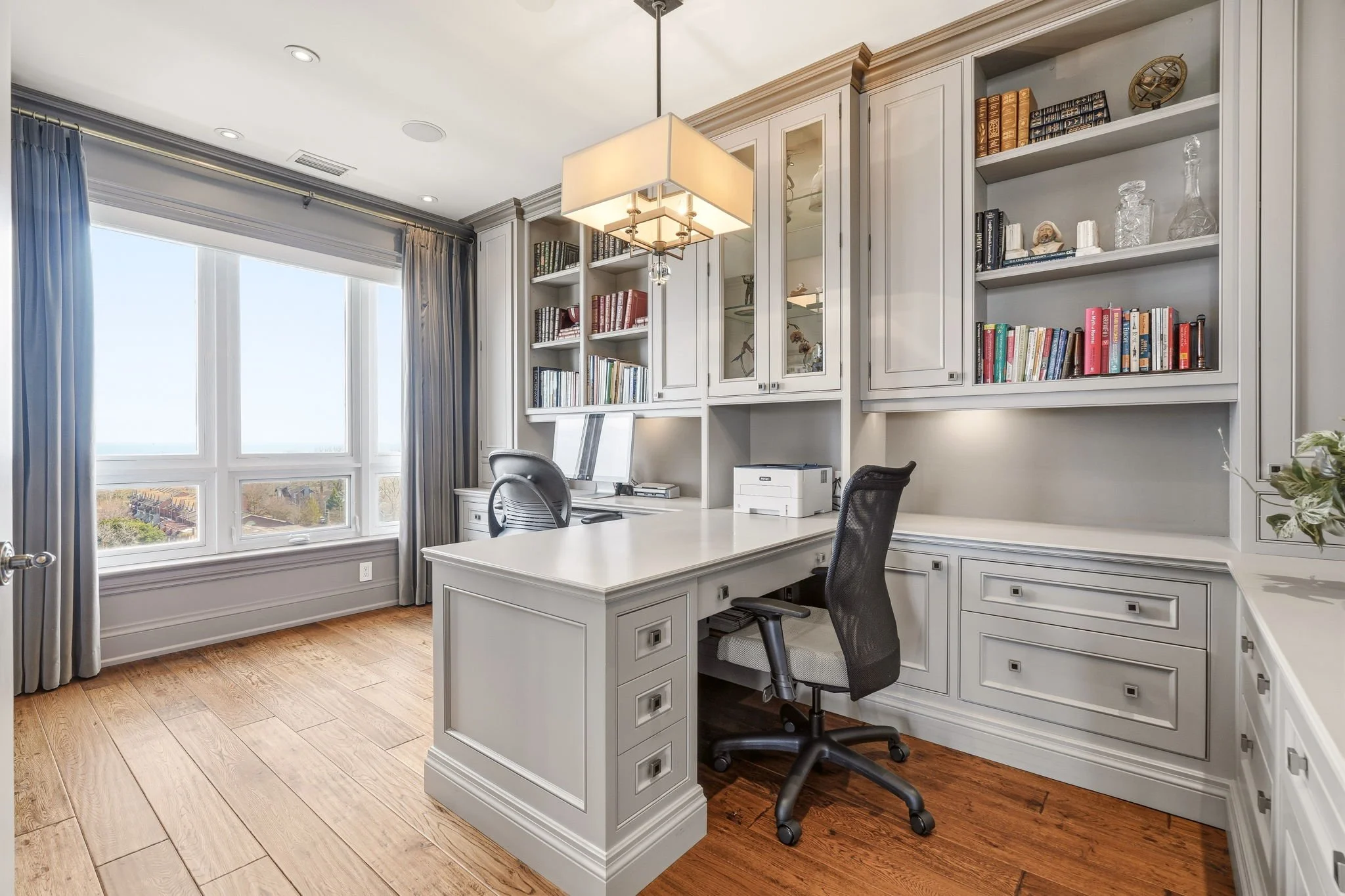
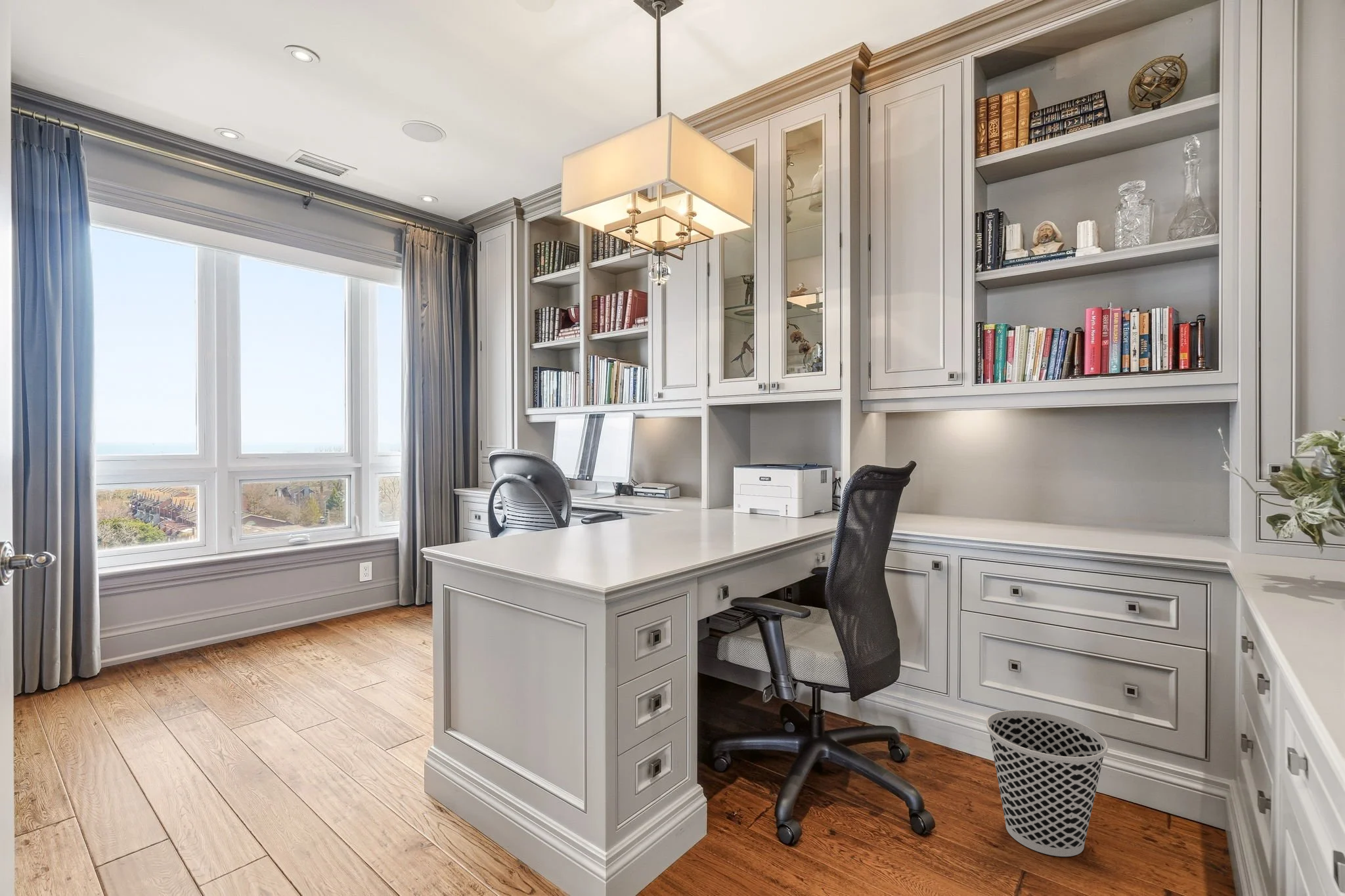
+ wastebasket (1044, 783)
